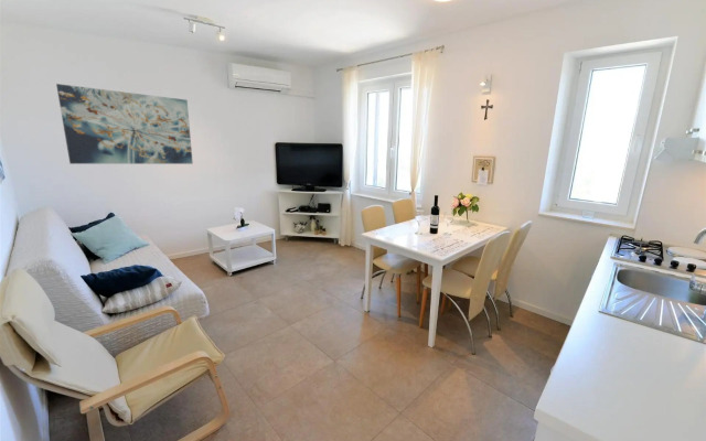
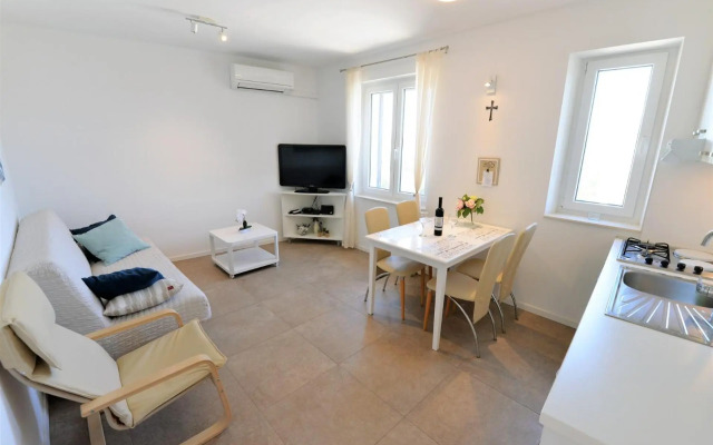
- wall art (132, 129)
